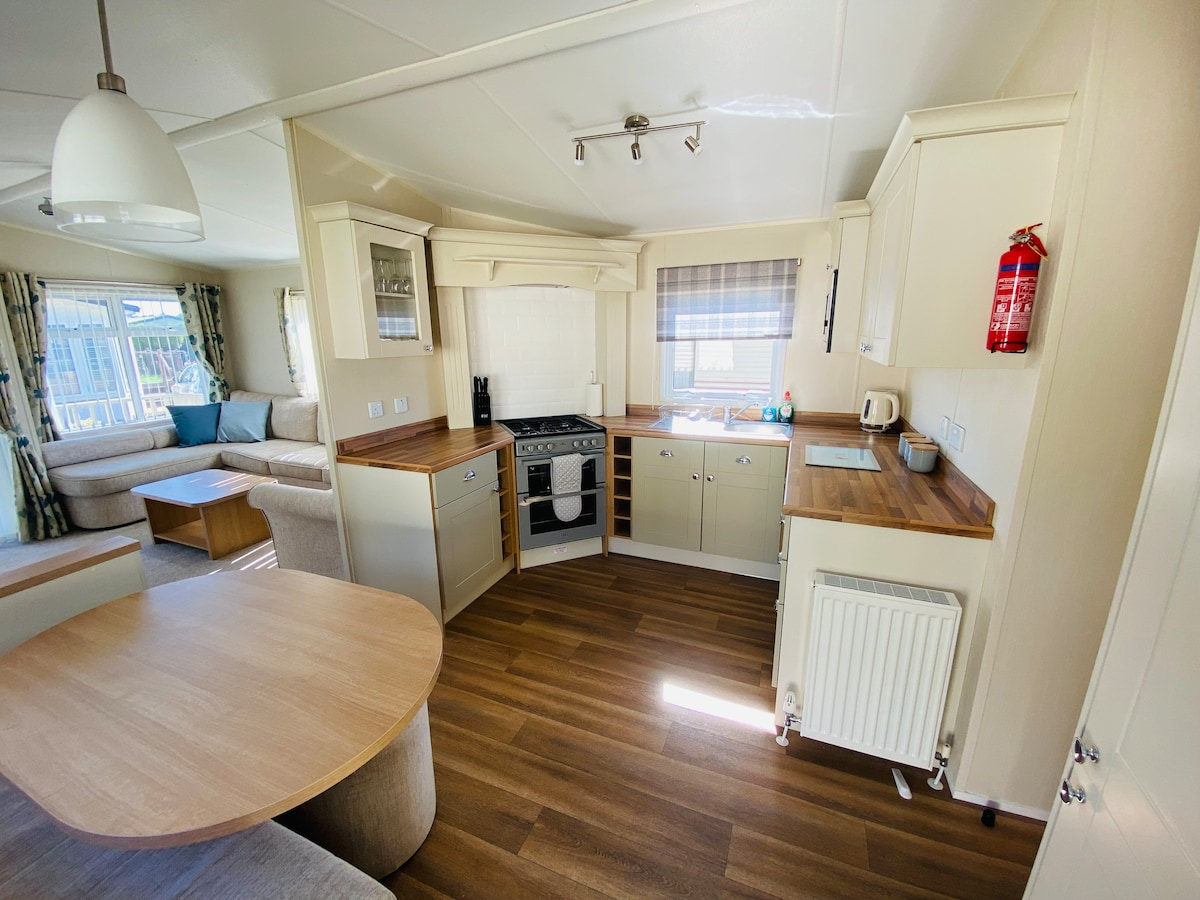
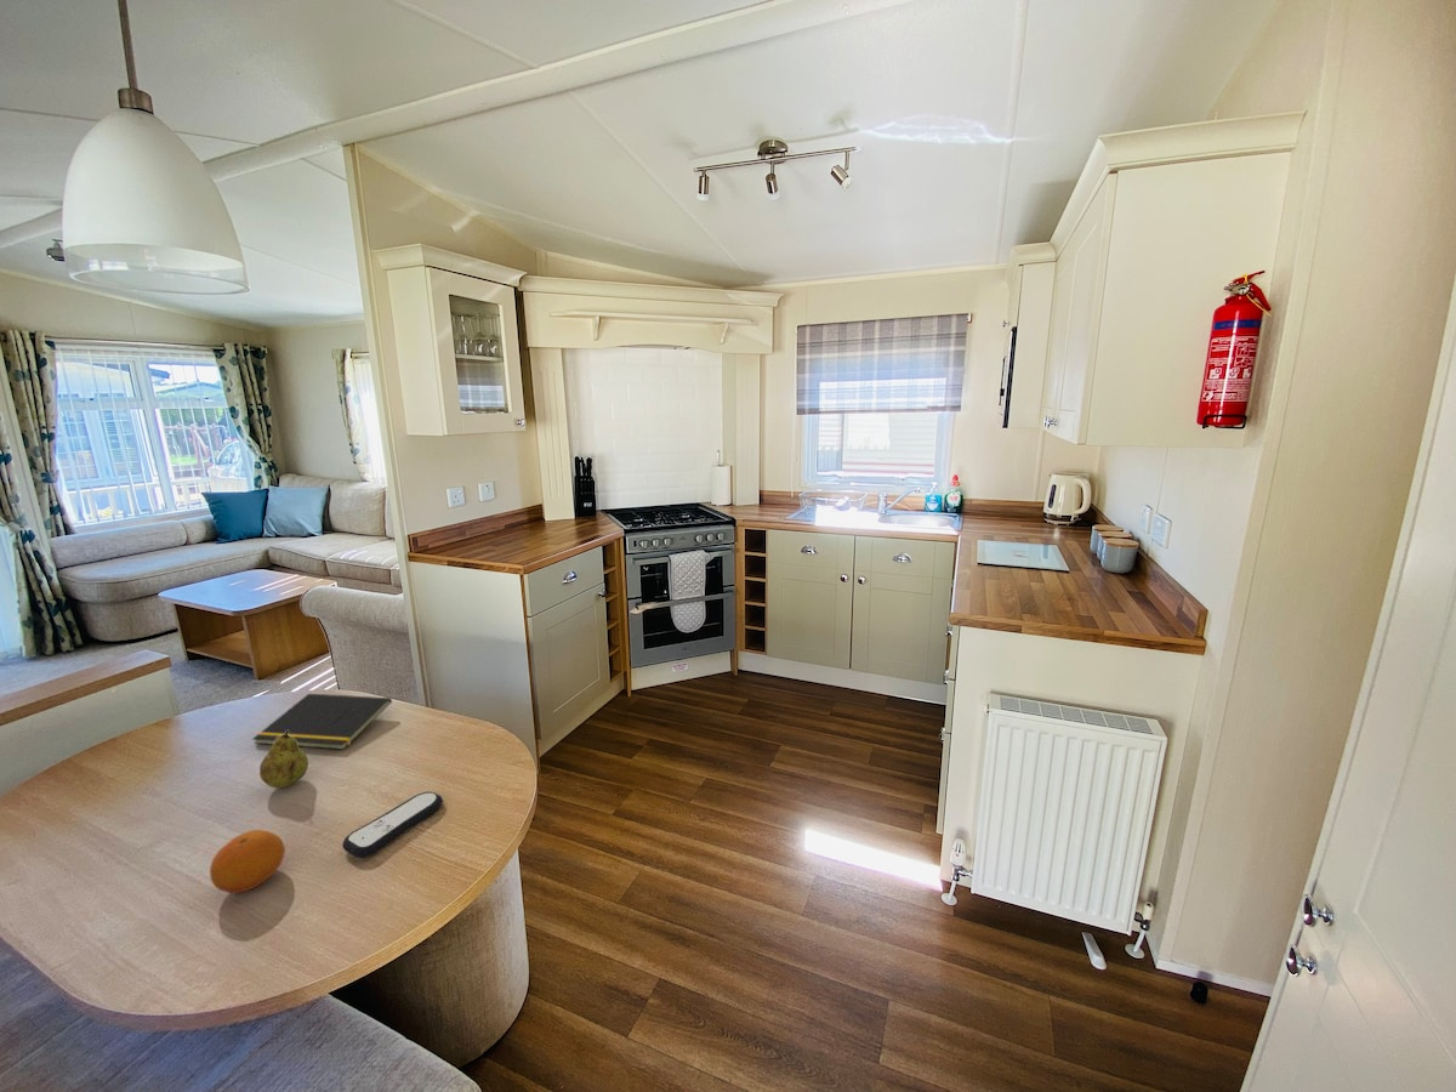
+ remote control (396, 821)
+ fruit (281, 757)
+ fruit (248, 860)
+ notepad (325, 720)
